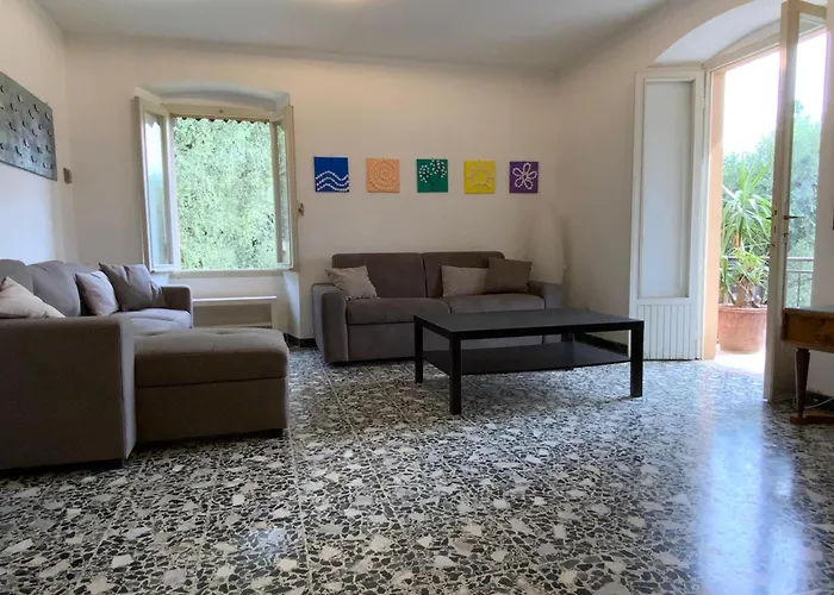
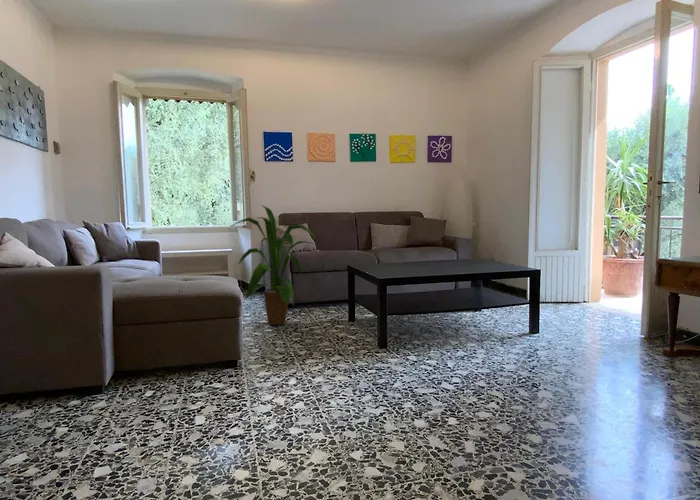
+ house plant (274, 266)
